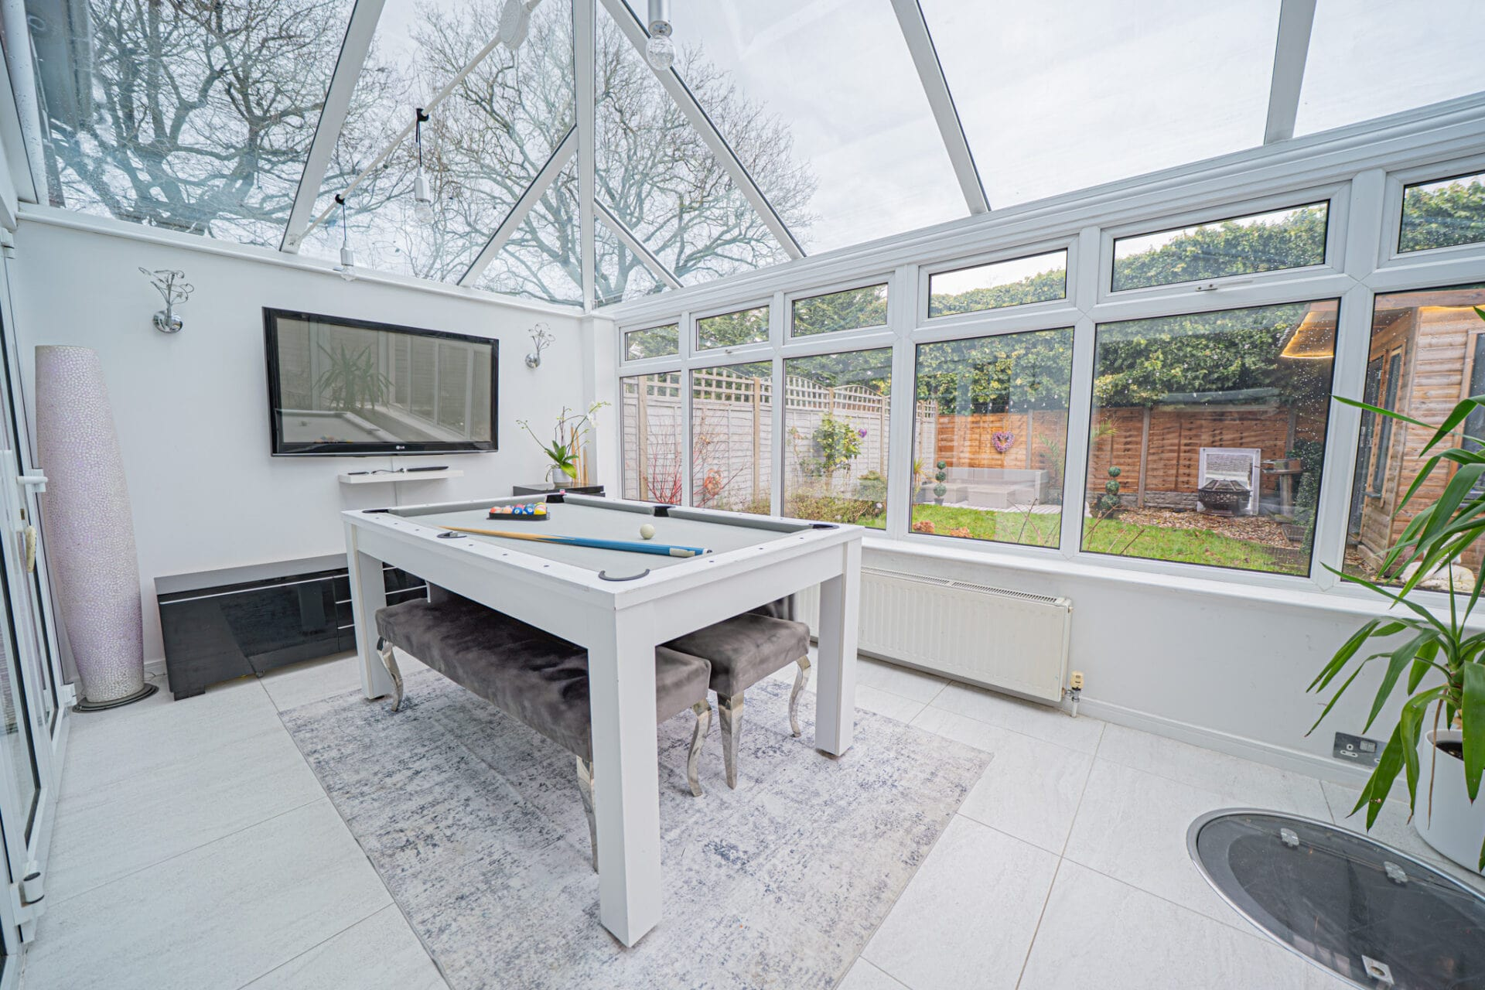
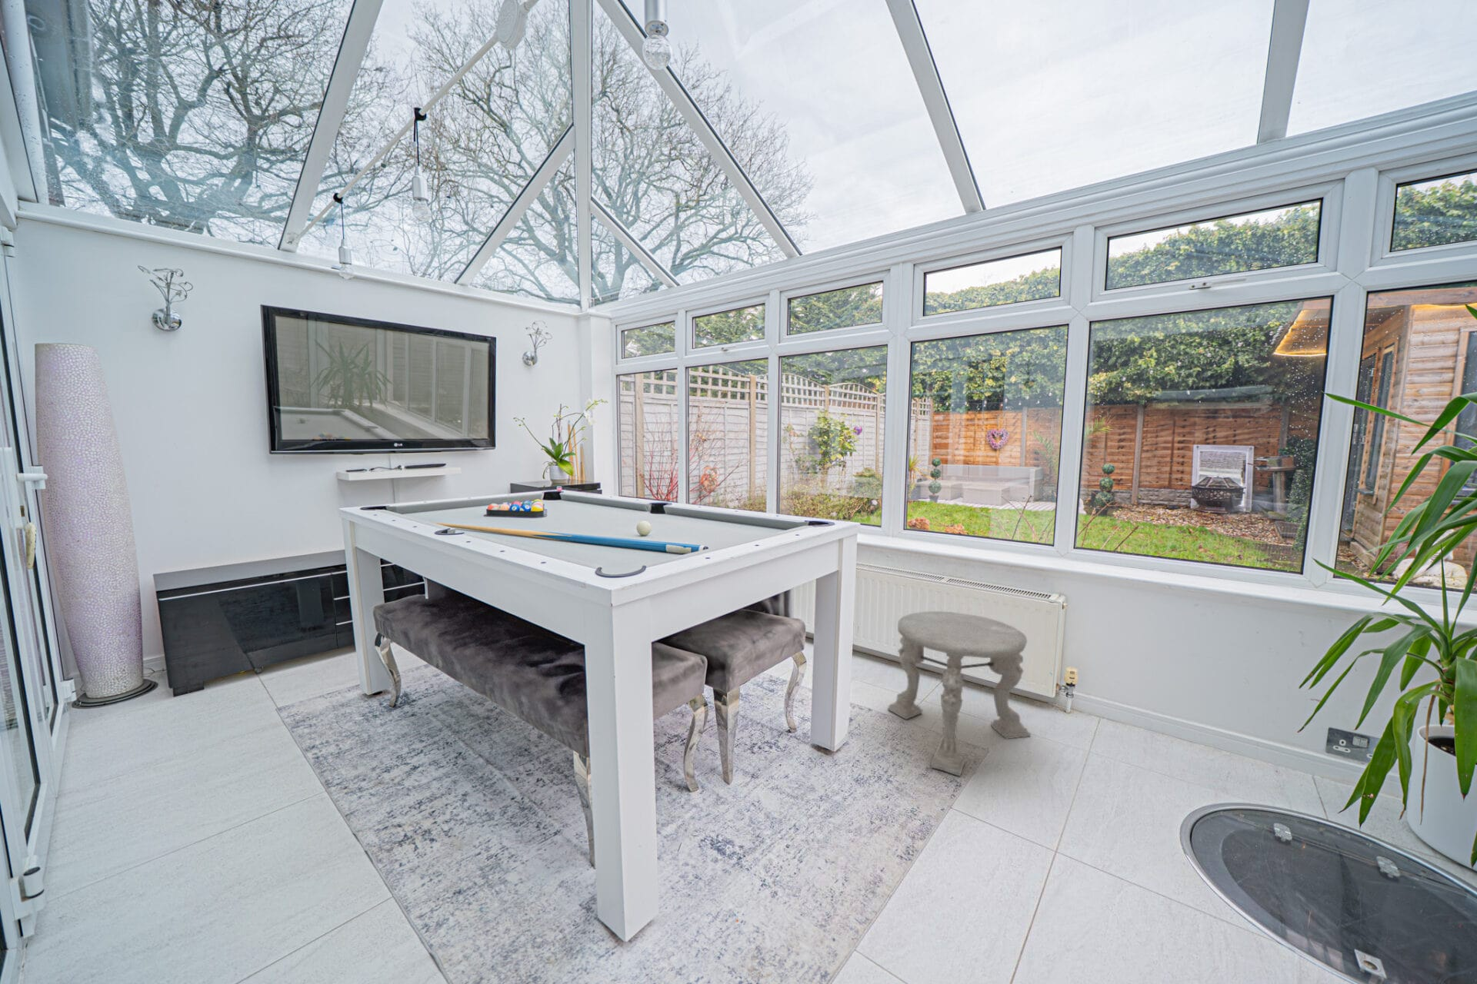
+ side table (952, 683)
